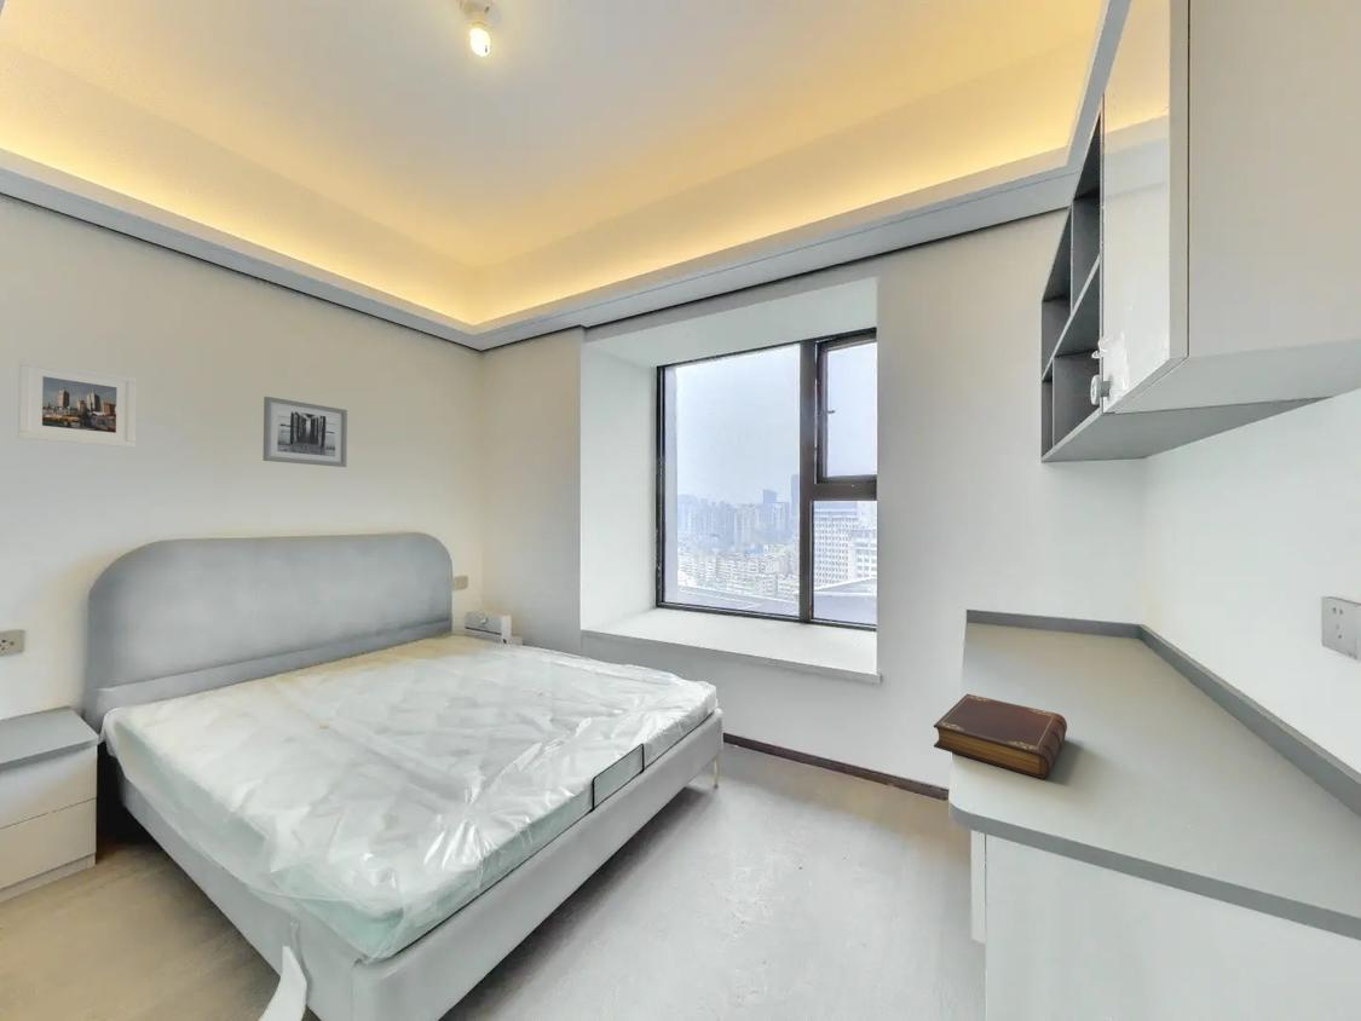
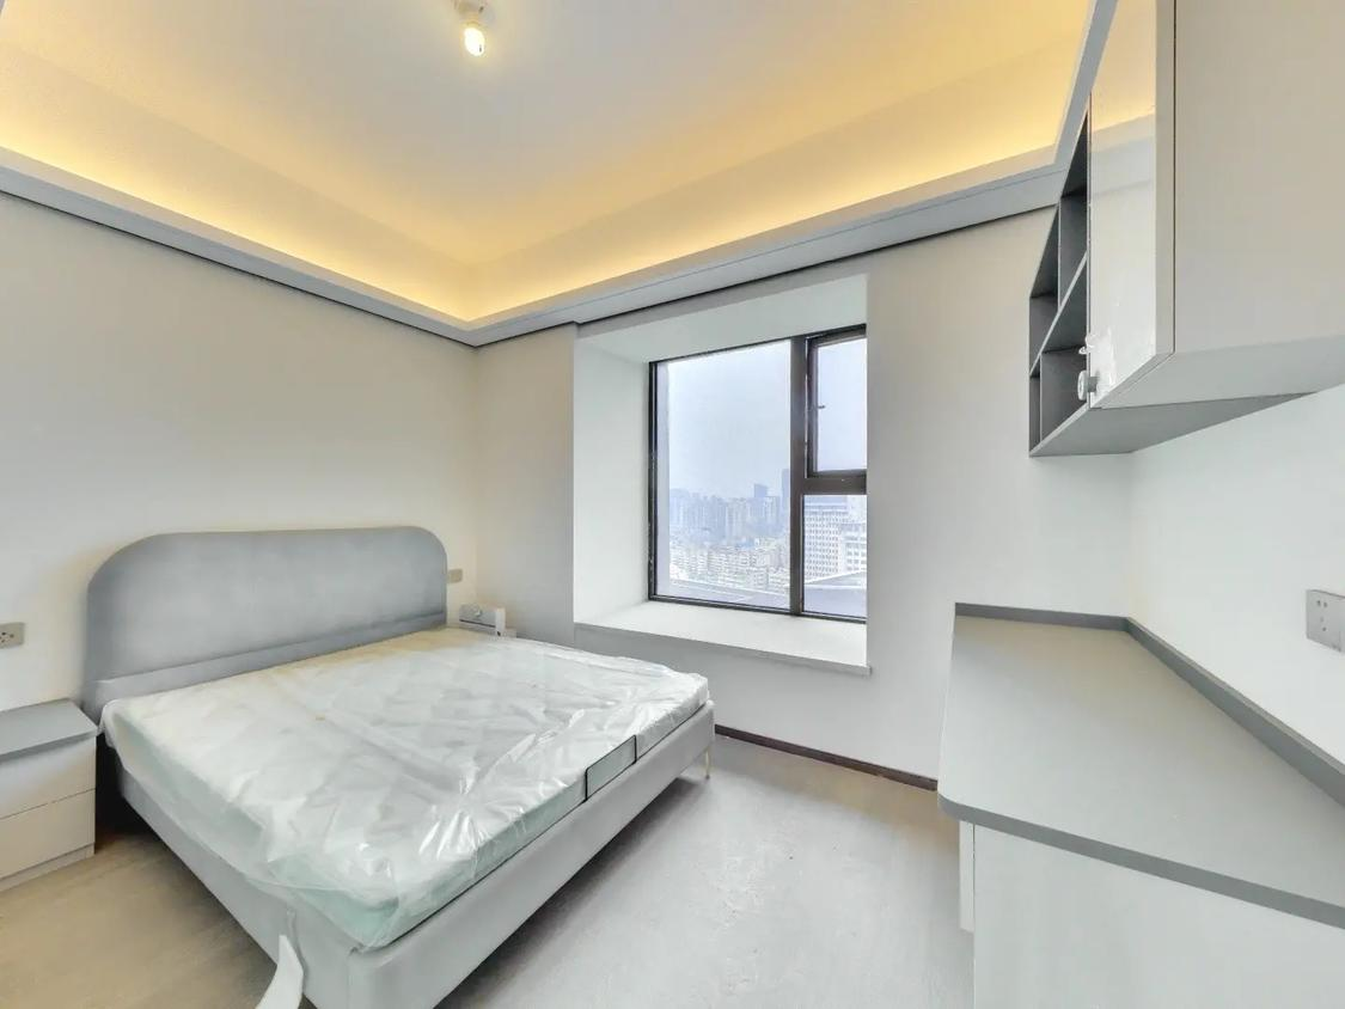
- wall art (307, 433)
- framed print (80, 405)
- book (1002, 731)
